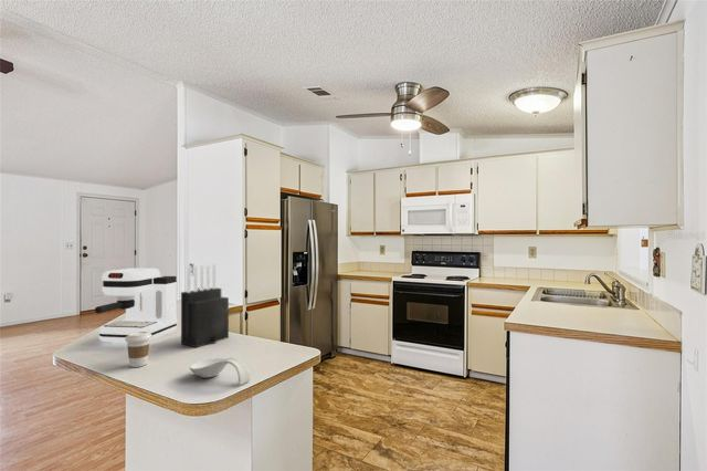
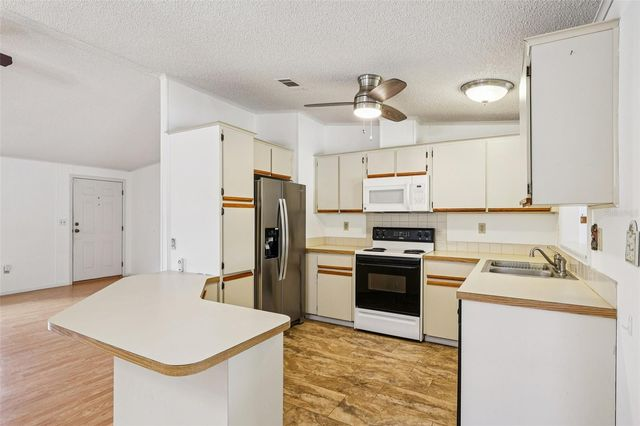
- coffee maker (137, 304)
- knife block (207, 303)
- spoon rest (220, 366)
- coffee cup (138, 348)
